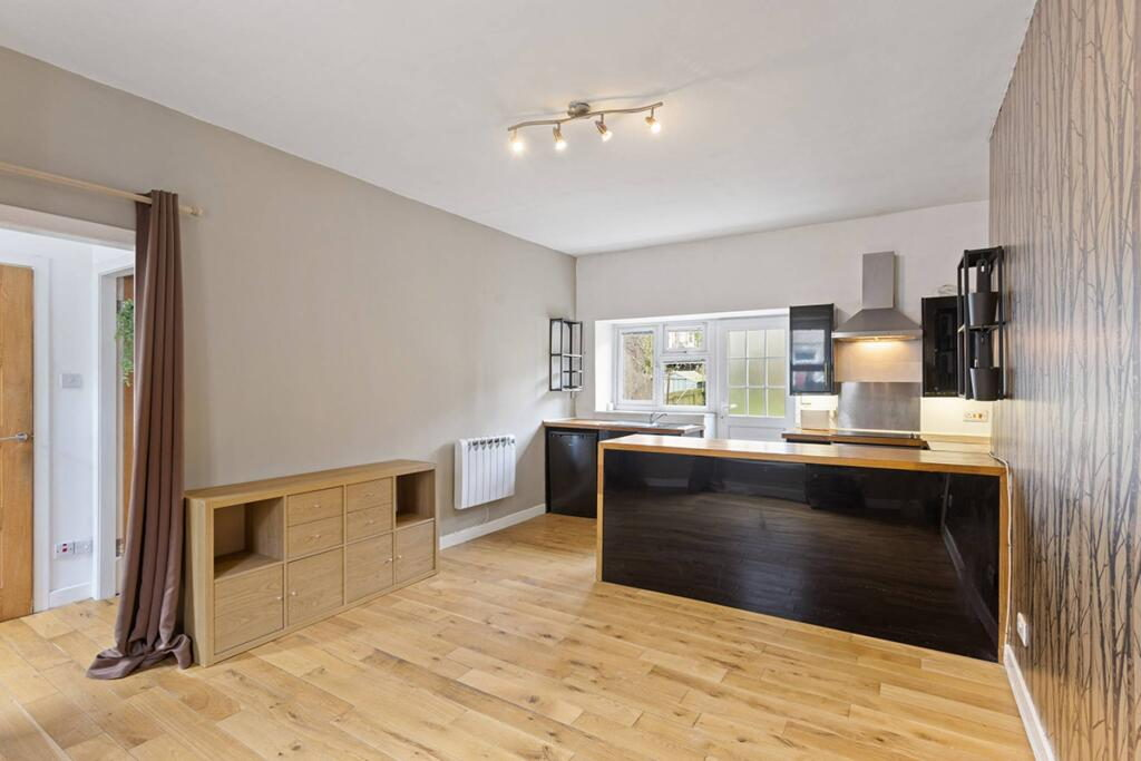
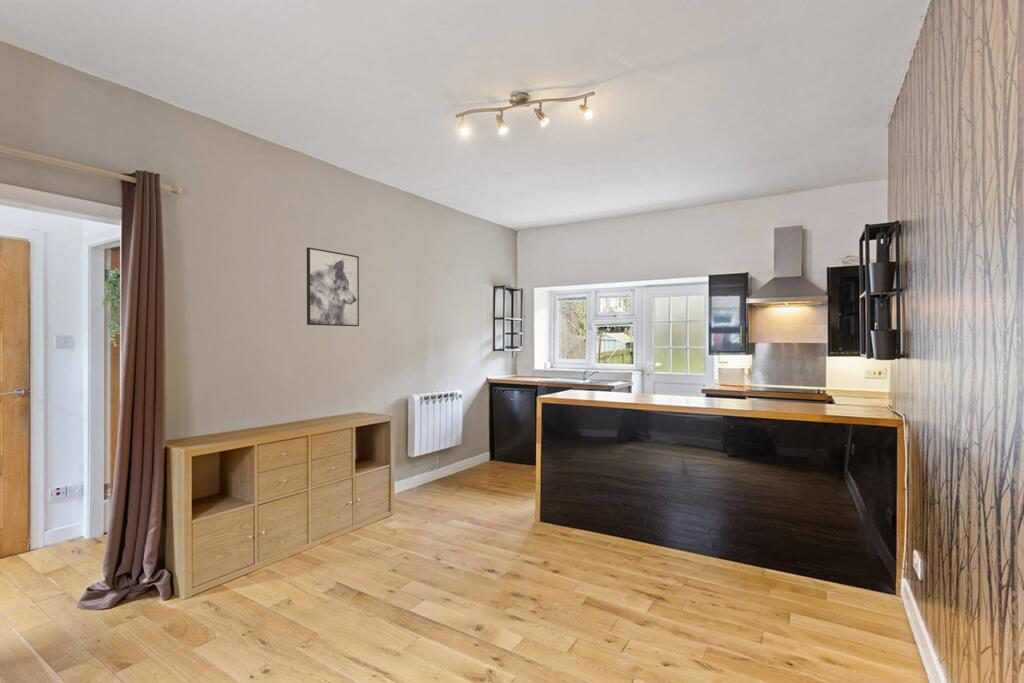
+ wall art (334, 288)
